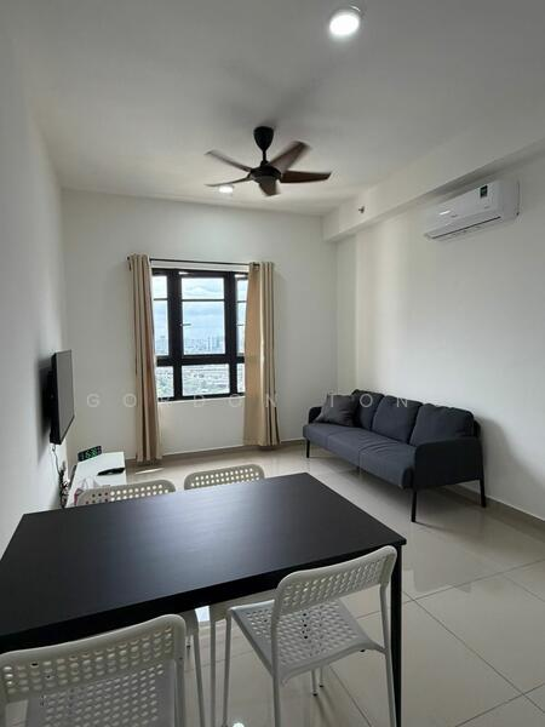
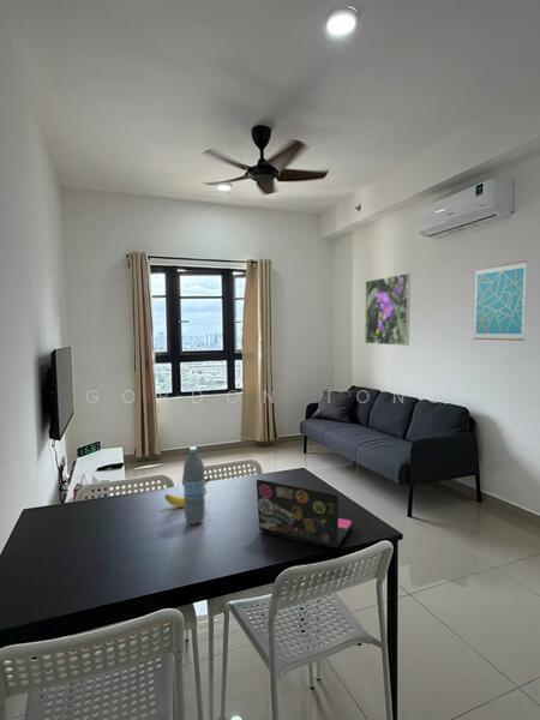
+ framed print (385, 311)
+ water bottle (193, 485)
+ banana (184, 498)
+ laptop (306, 503)
+ wall art (498, 302)
